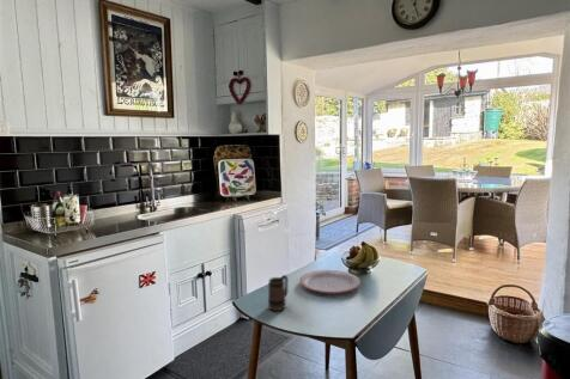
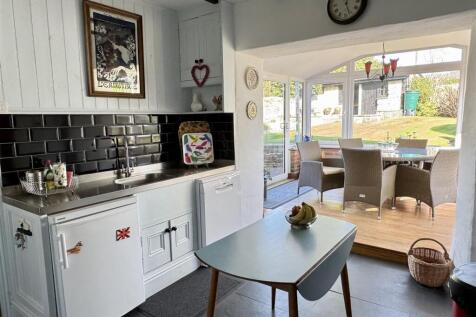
- plate (329, 282)
- mug (279, 292)
